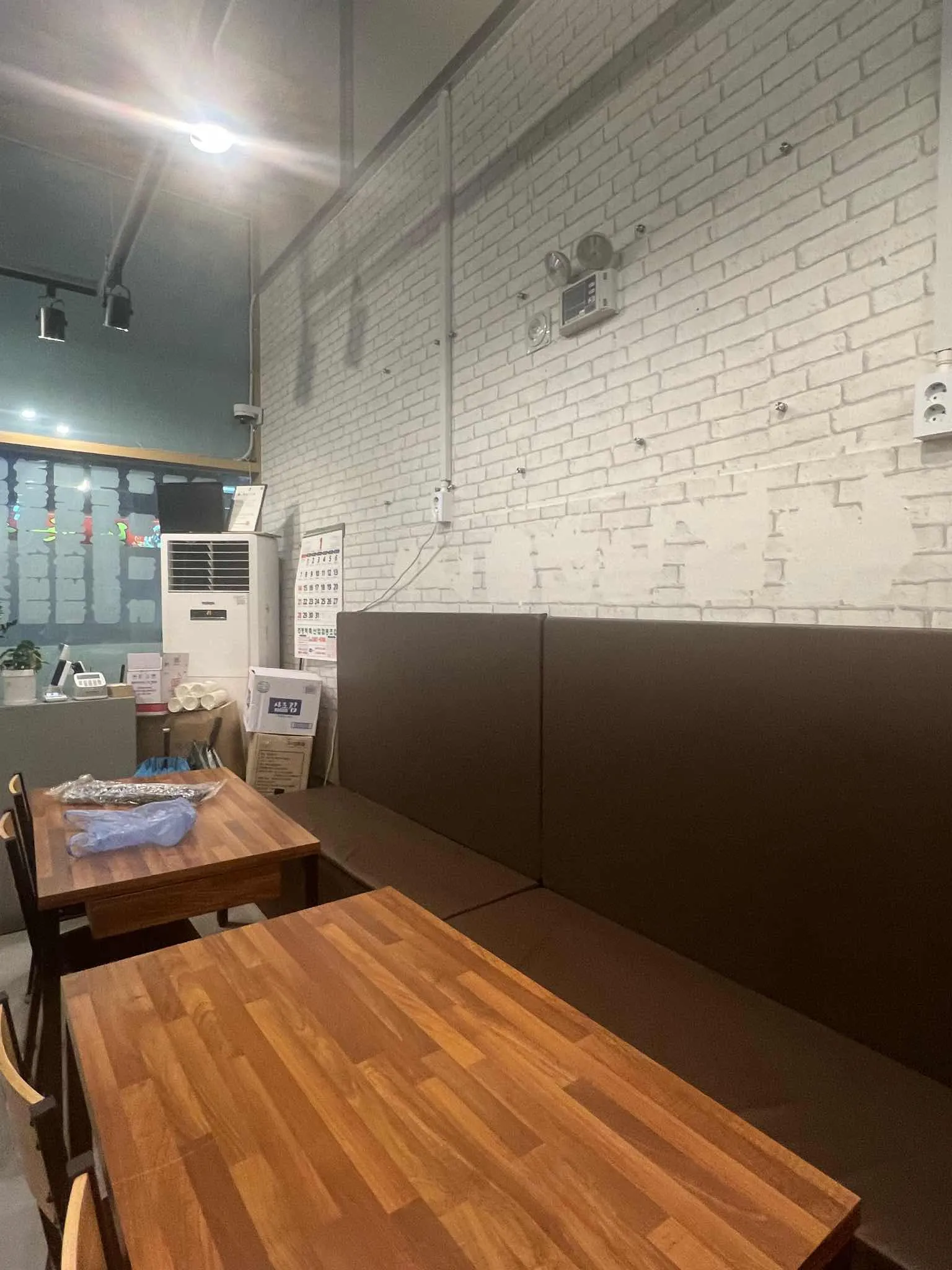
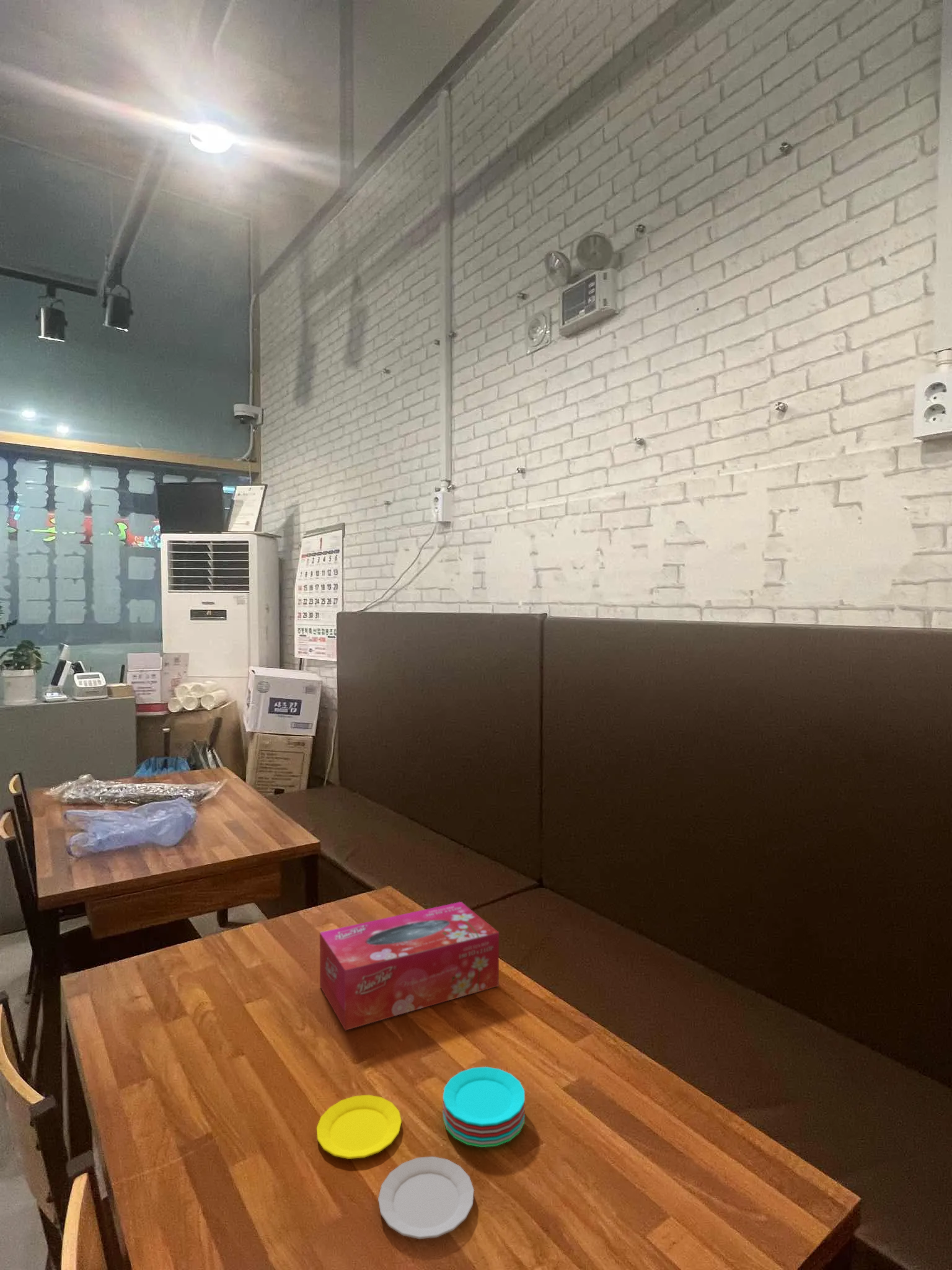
+ tissue box (409, 959)
+ plate (428, 1157)
